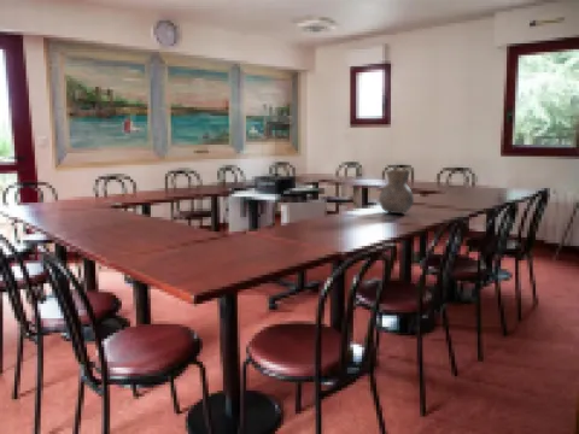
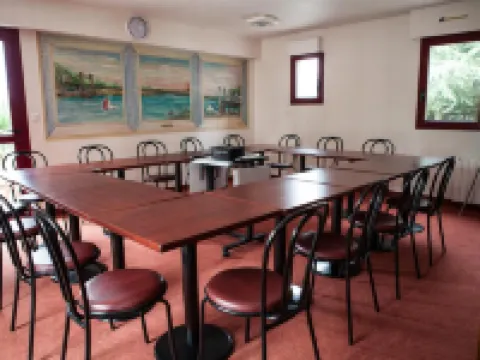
- vase (396, 192)
